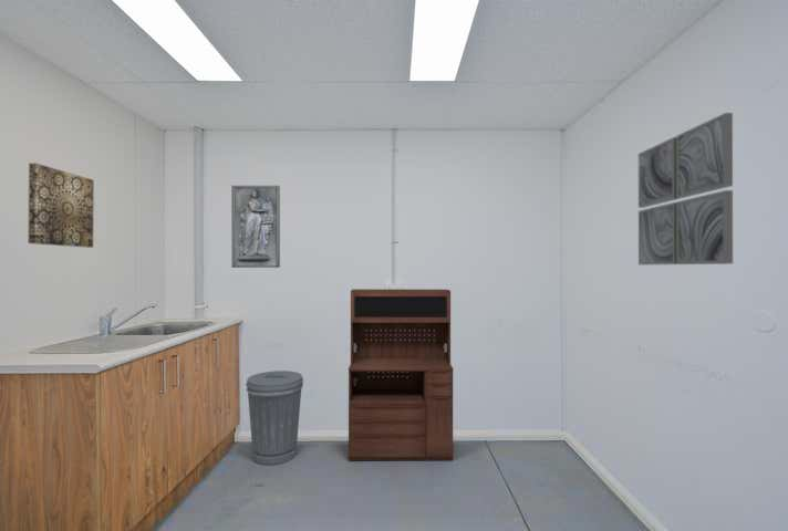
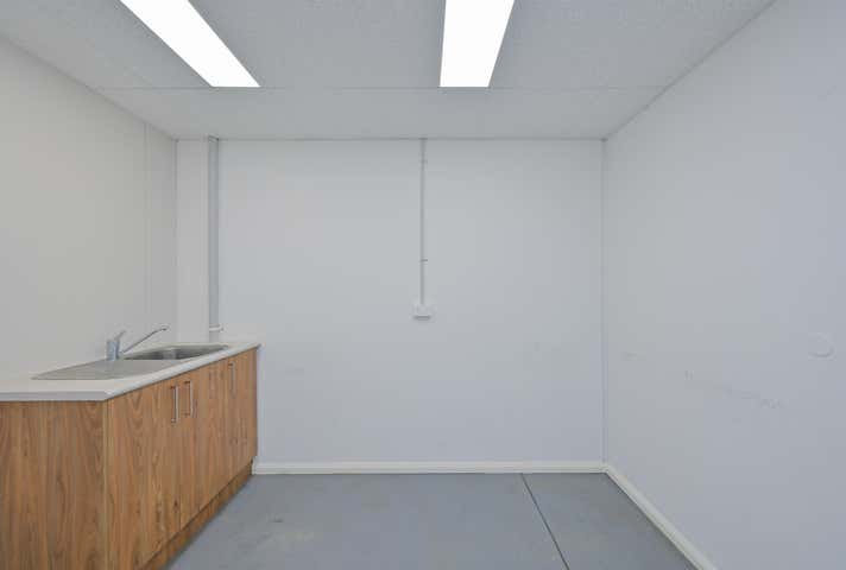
- relief panel (255, 226)
- wall art (63, 208)
- trash can (274, 414)
- wall art (677, 201)
- shelving unit (400, 371)
